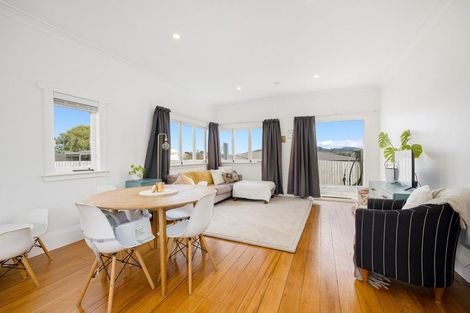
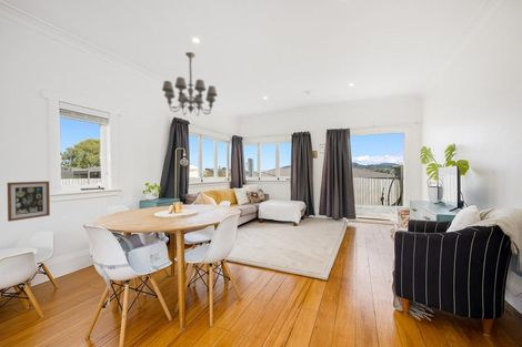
+ chandelier (190, 84)
+ wall art (29, 200)
